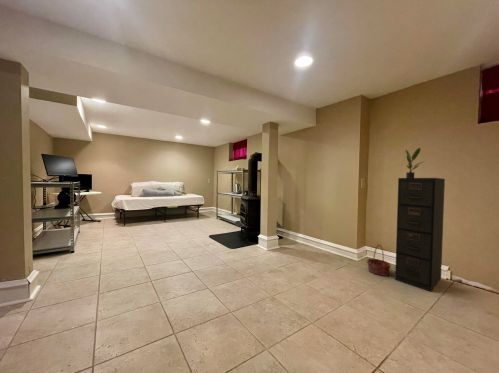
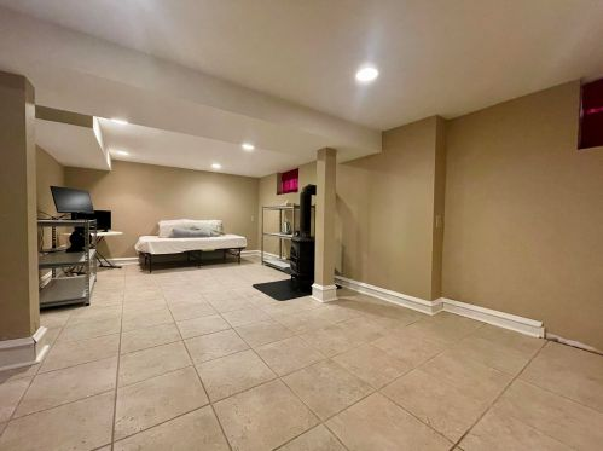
- basket (378, 259)
- filing cabinet (419, 229)
- potted plant (411, 163)
